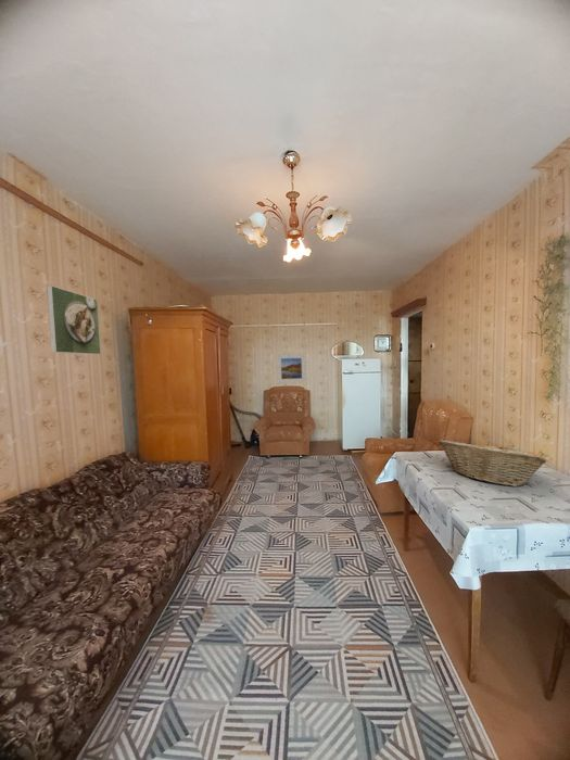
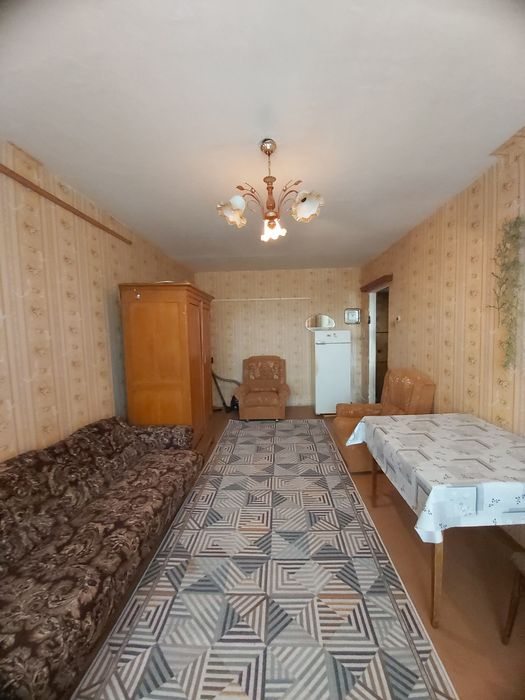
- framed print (291, 368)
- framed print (76, 324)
- fruit basket (486, 457)
